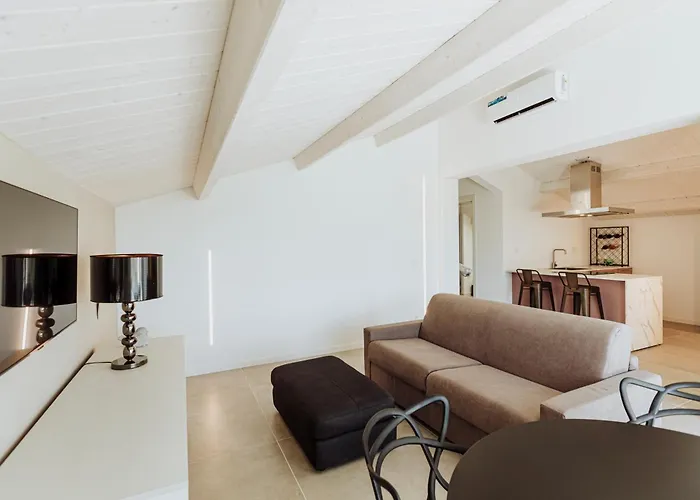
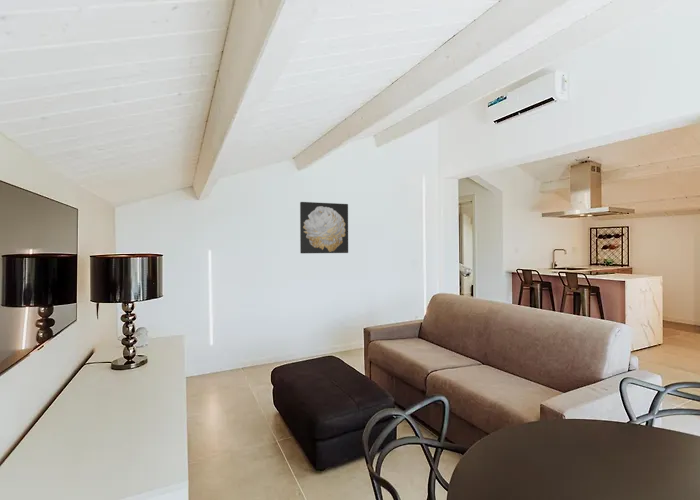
+ wall art (324, 228)
